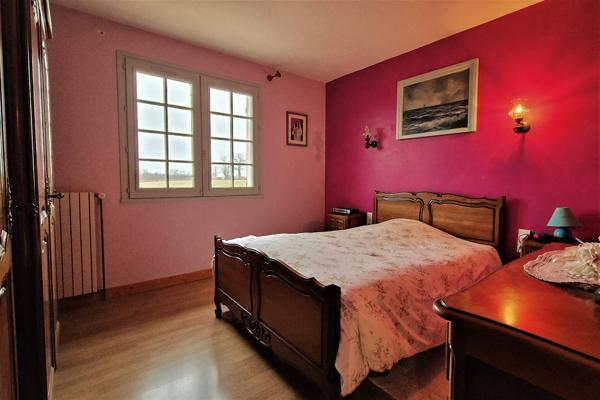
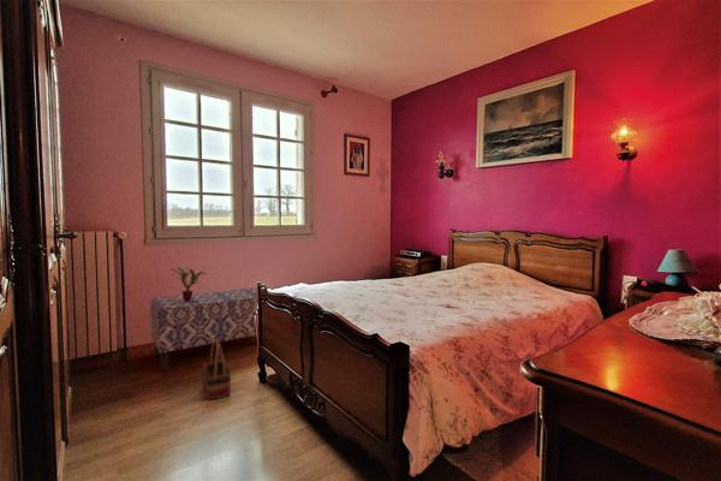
+ potted plant (185, 284)
+ basket (216, 364)
+ bench (219, 322)
